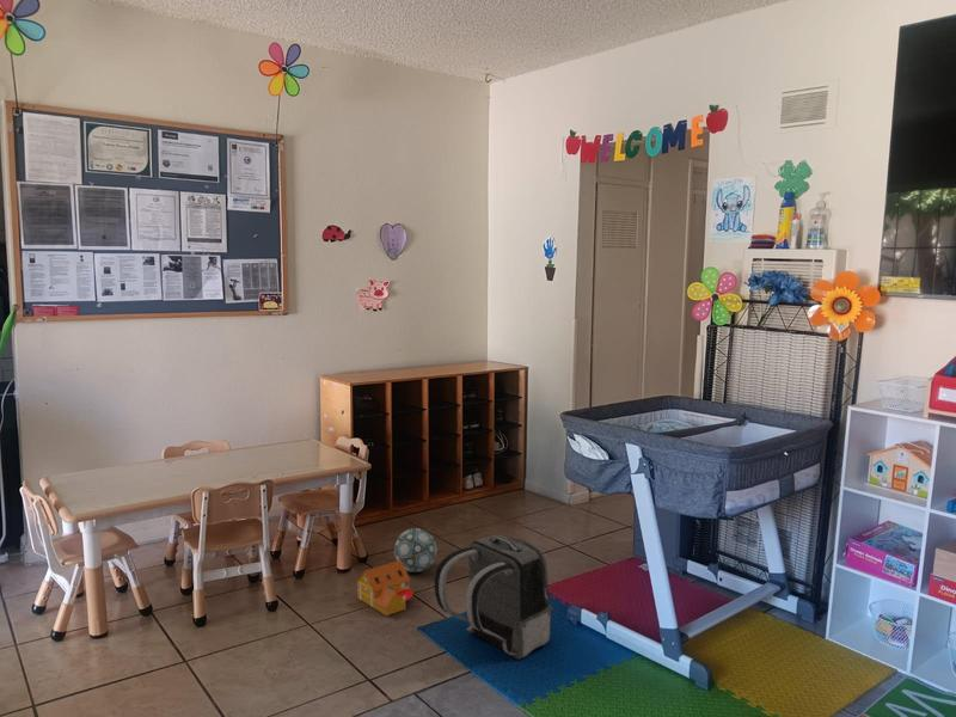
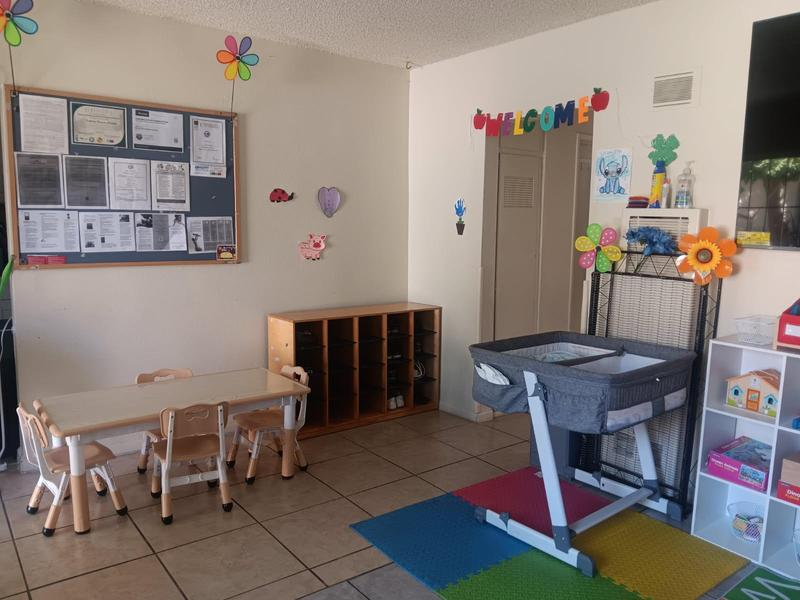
- toy house (388, 584)
- ball (415, 550)
- backpack (495, 593)
